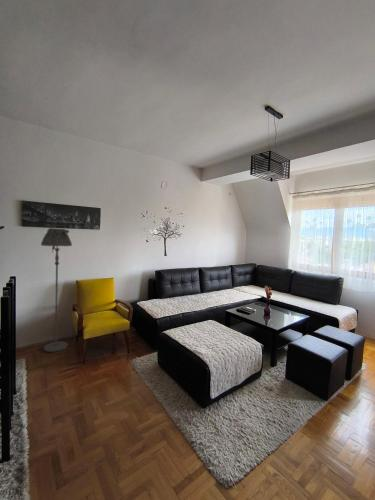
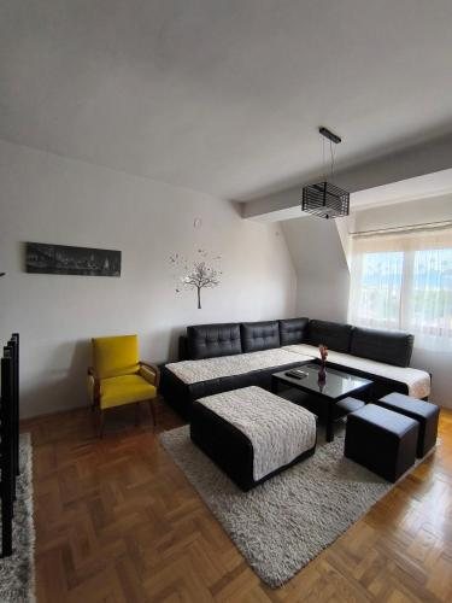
- floor lamp (56, 288)
